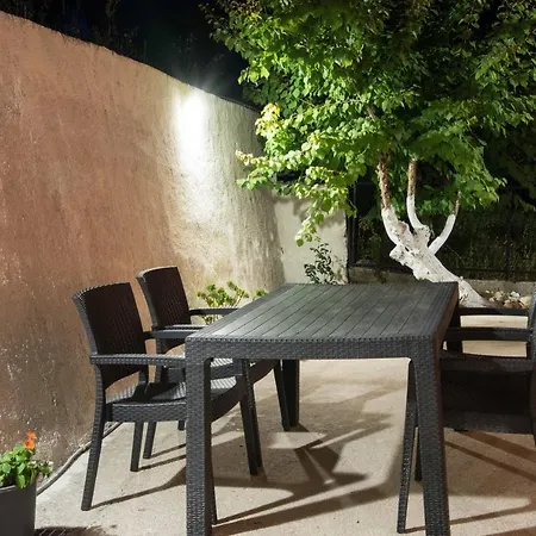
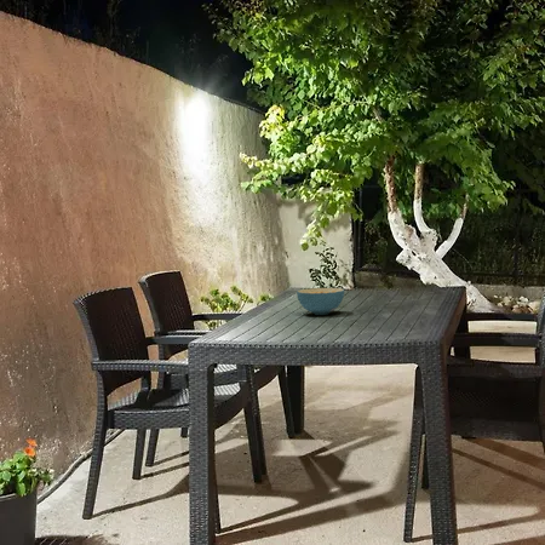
+ cereal bowl (321, 302)
